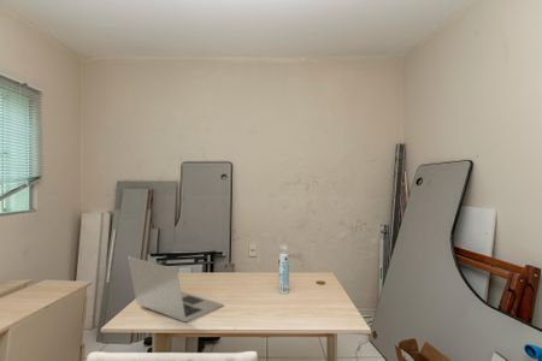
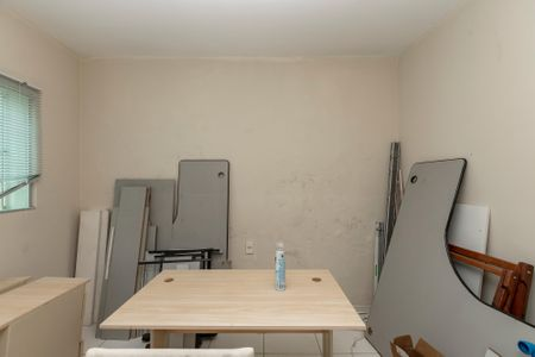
- laptop (176, 282)
